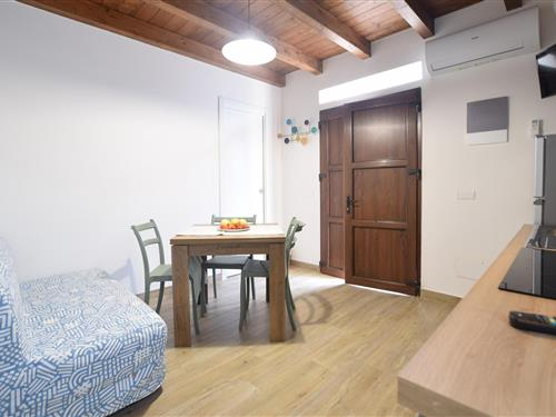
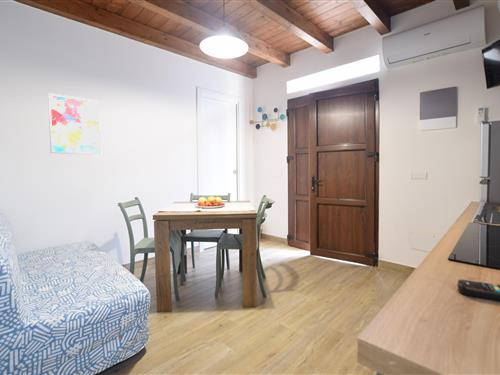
+ wall art (76, 125)
